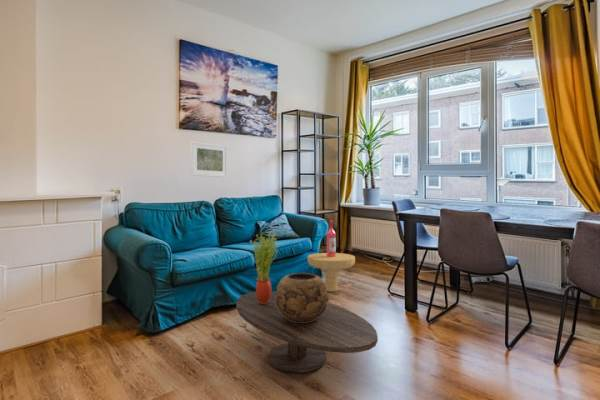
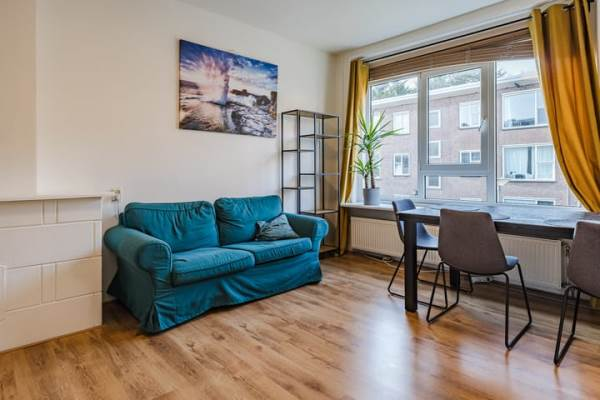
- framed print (210, 160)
- coffee table (297, 335)
- side table (331, 255)
- potted plant (265, 266)
- decorative bowl (301, 296)
